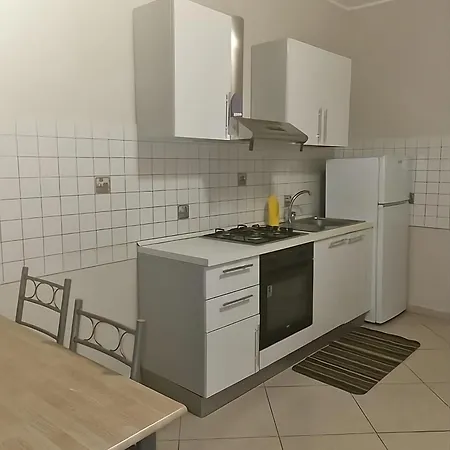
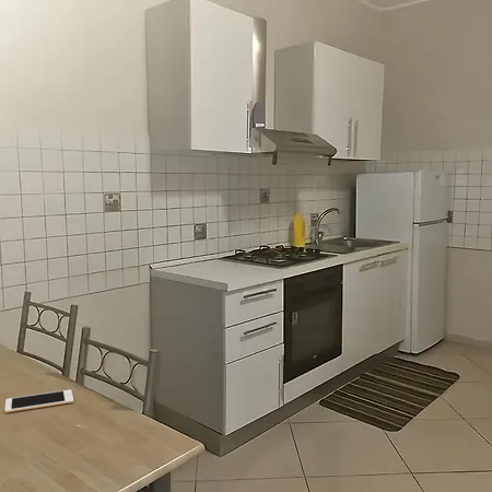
+ cell phone (39, 400)
